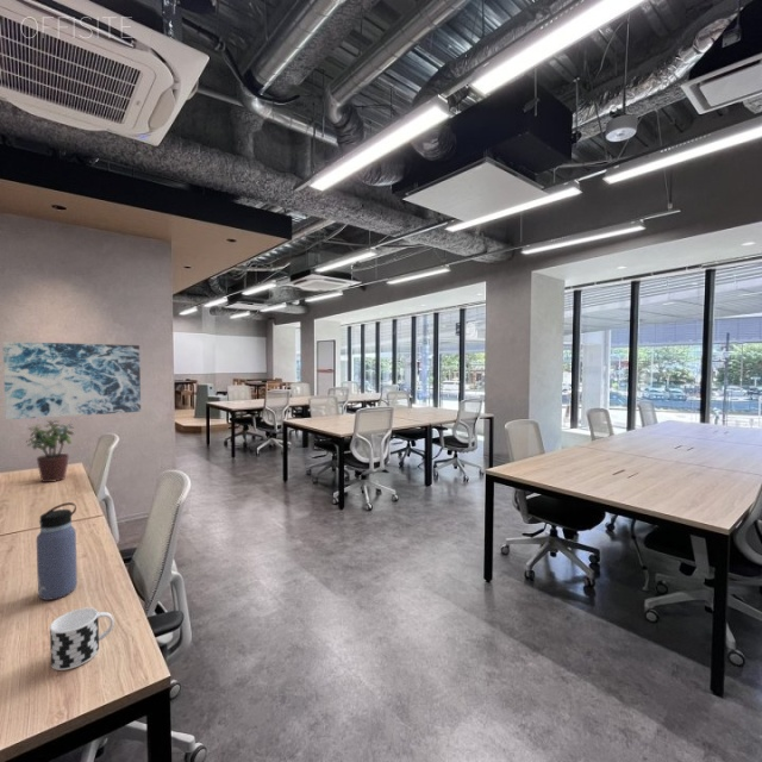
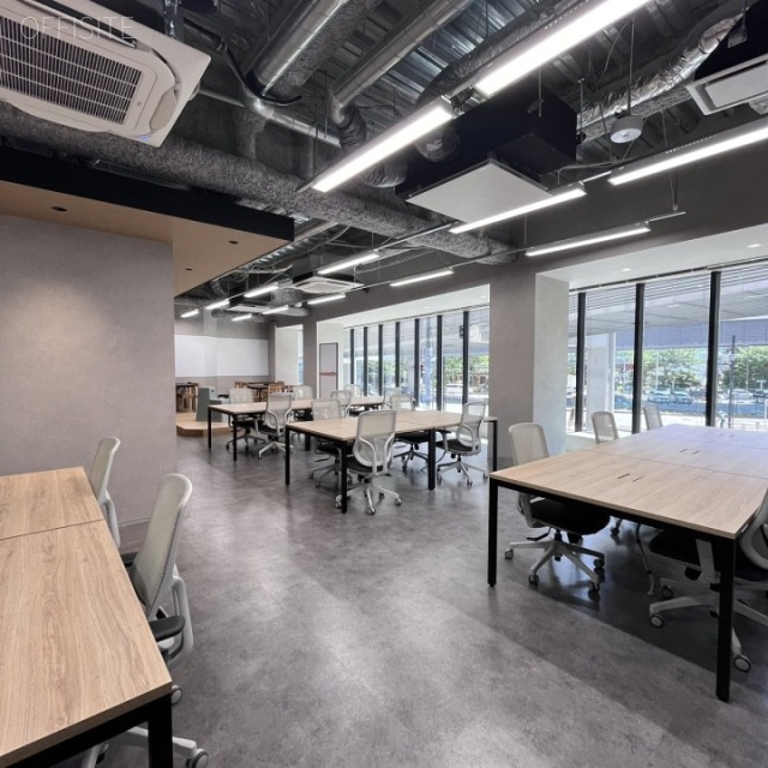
- wall art (77, 379)
- cup (83, 635)
- potted plant (55, 450)
- water bottle (57, 546)
